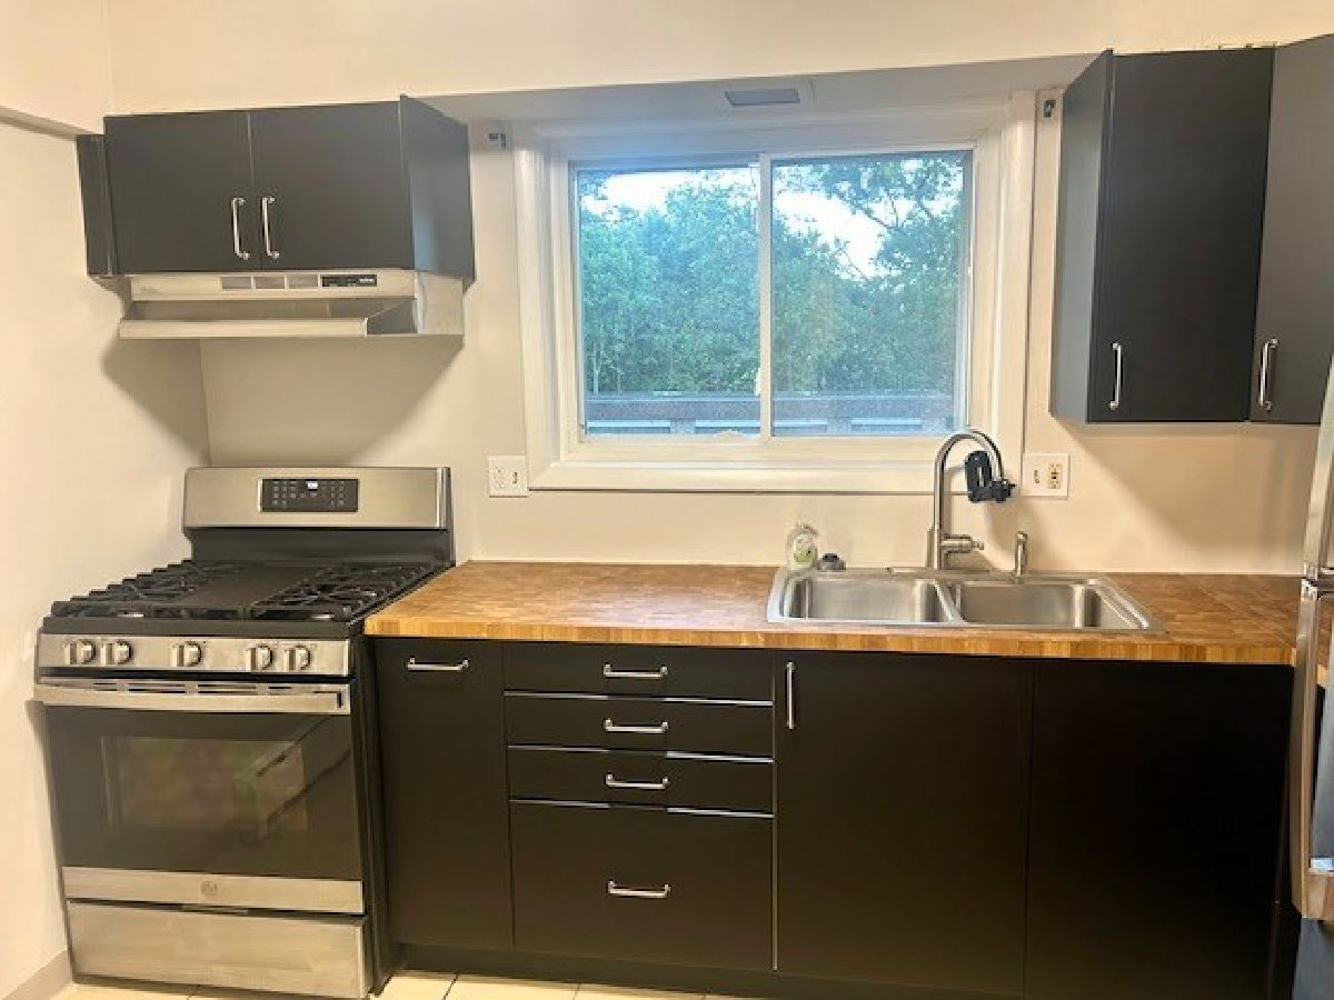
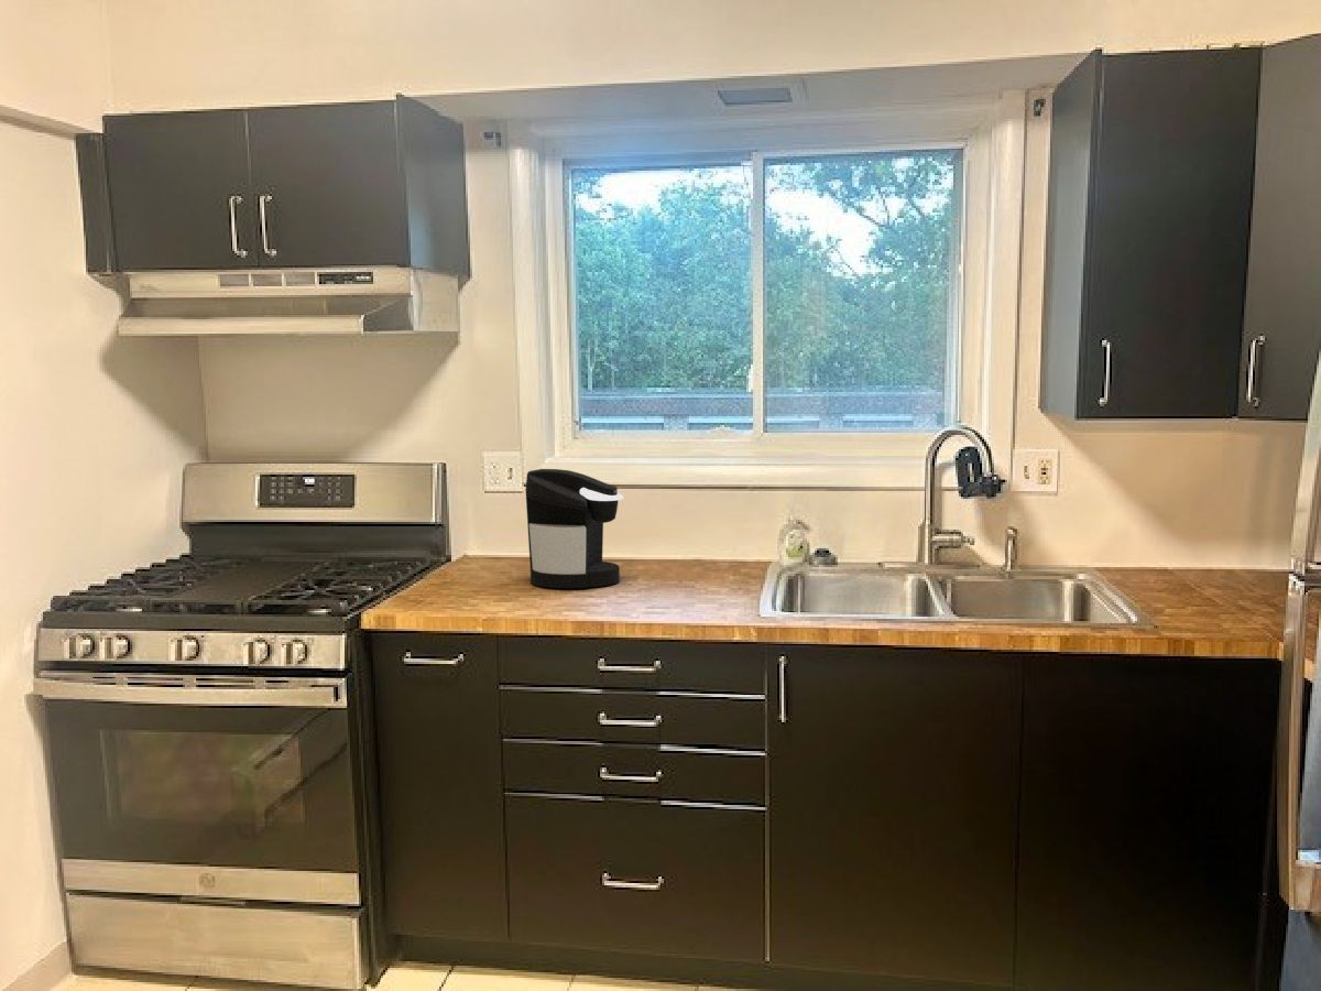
+ coffee maker (576, 525)
